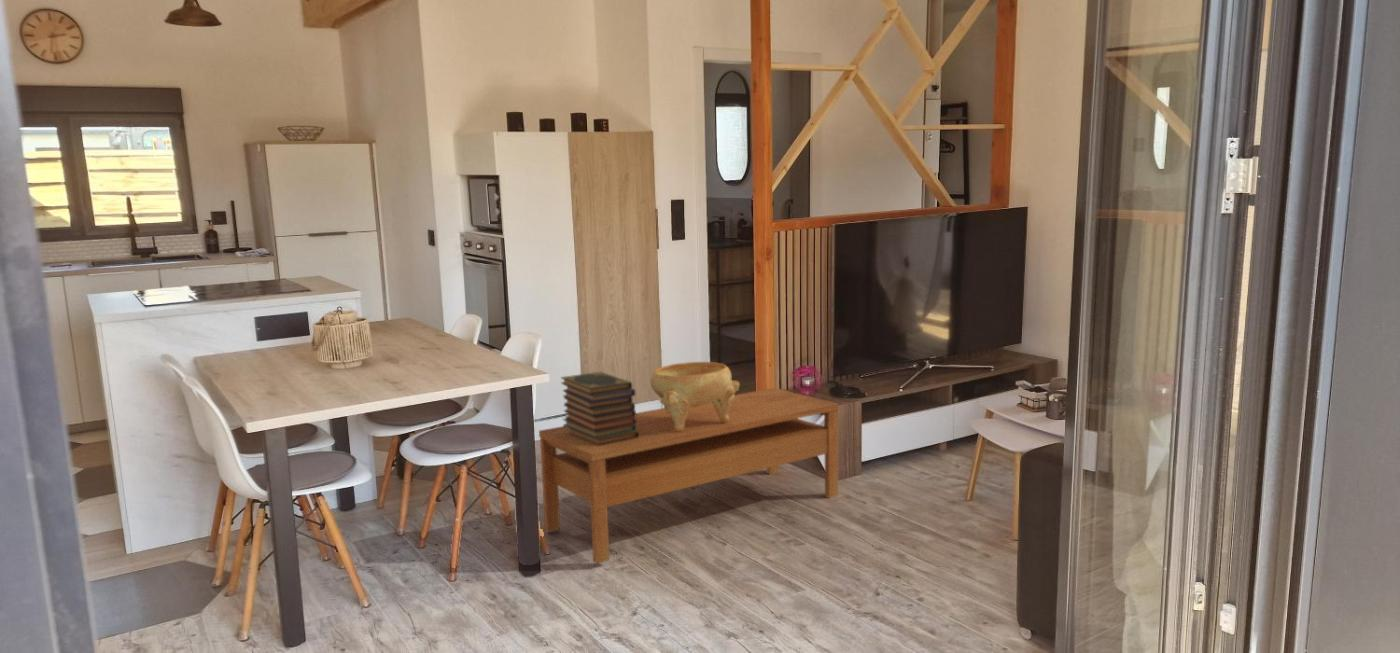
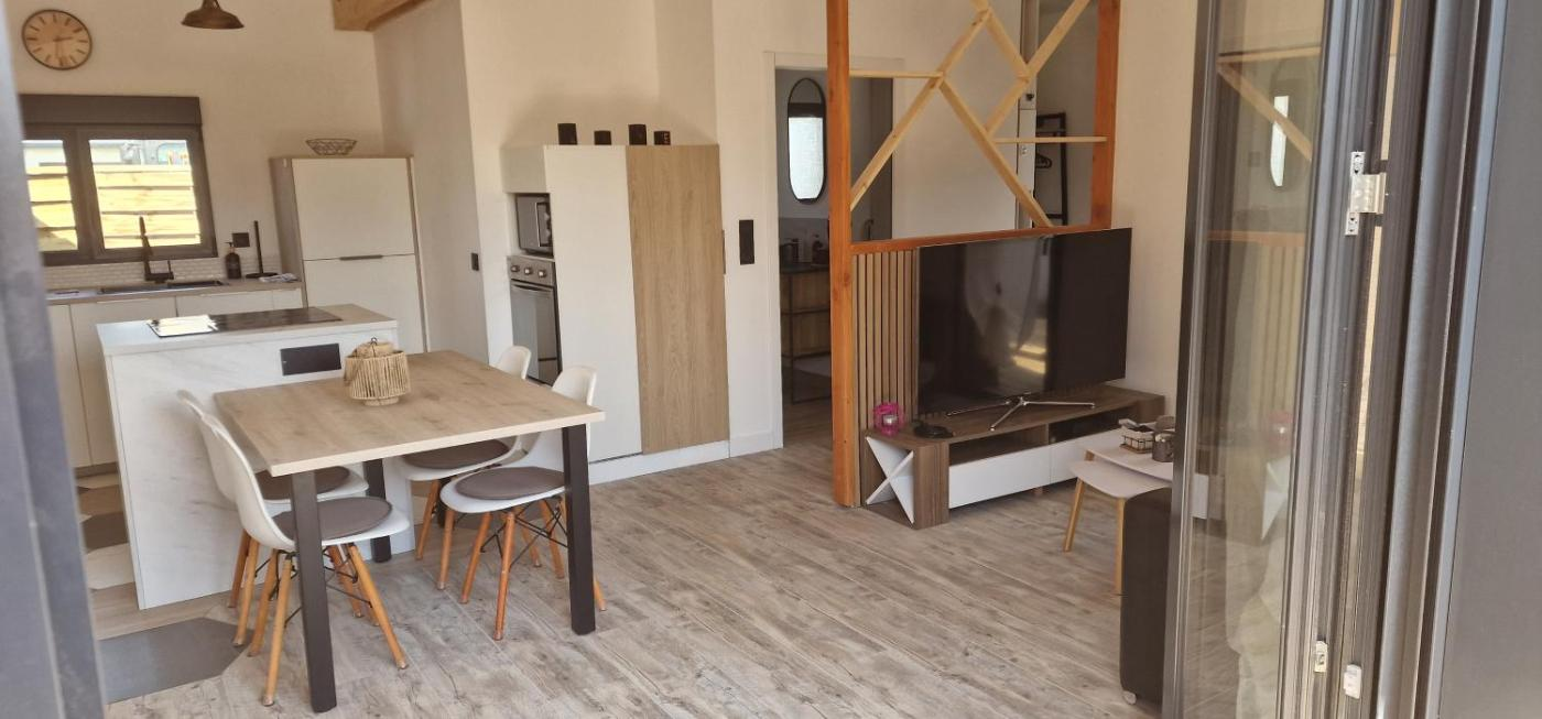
- decorative bowl (692, 394)
- coffee table (696, 465)
- book stack (598, 407)
